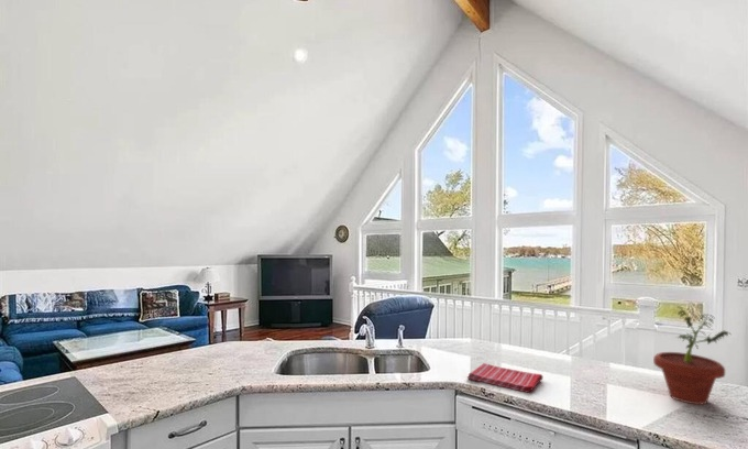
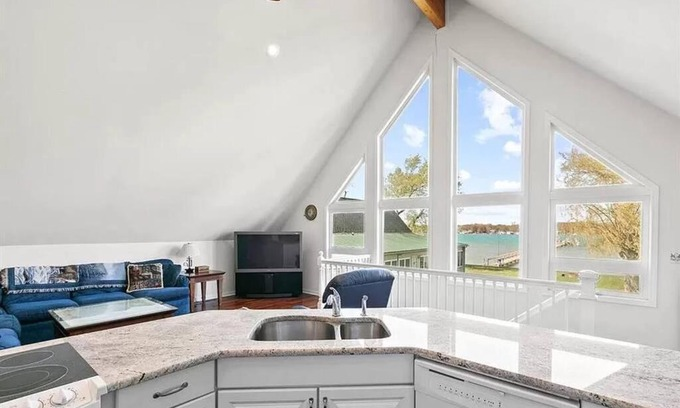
- potted plant (690, 353)
- dish towel (505, 375)
